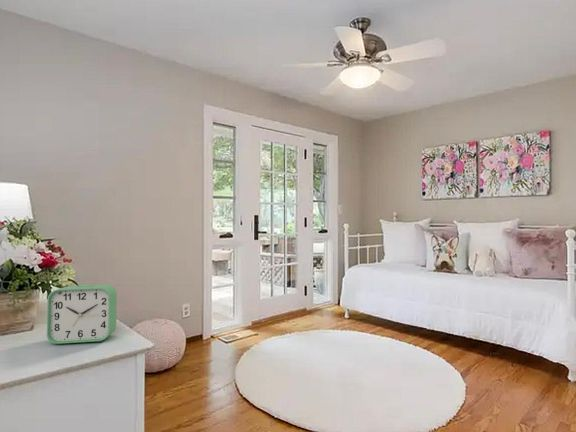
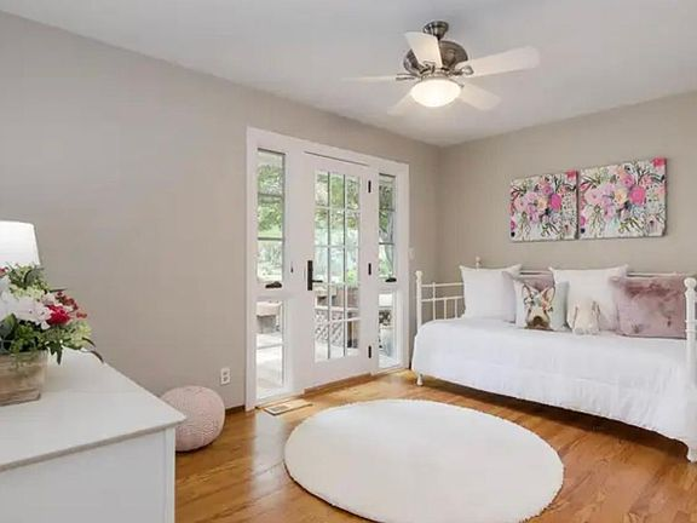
- alarm clock (83, 312)
